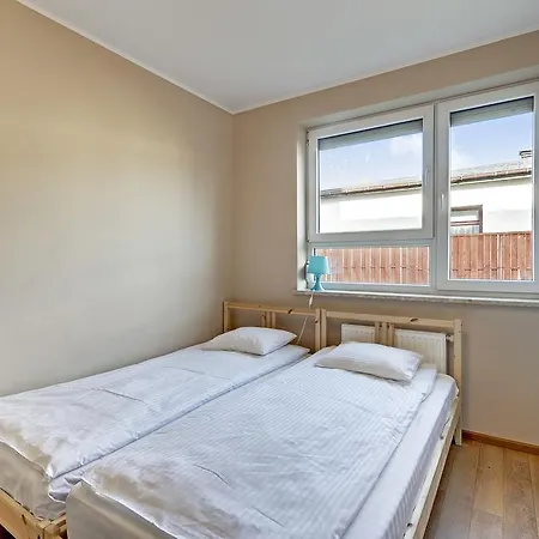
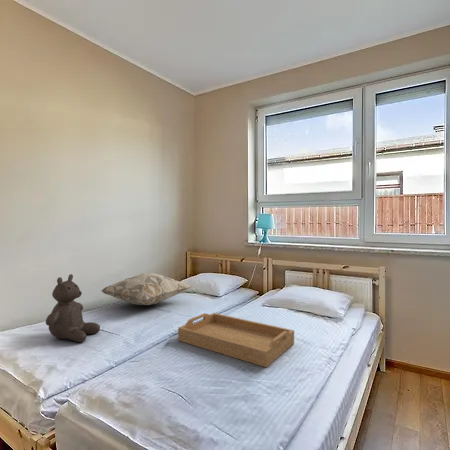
+ serving tray (235, 333)
+ decorative pillow (147, 288)
+ teddy bear (74, 306)
